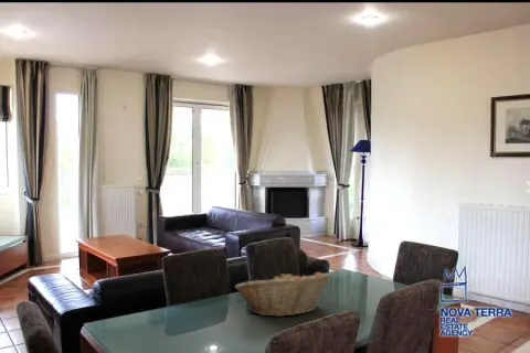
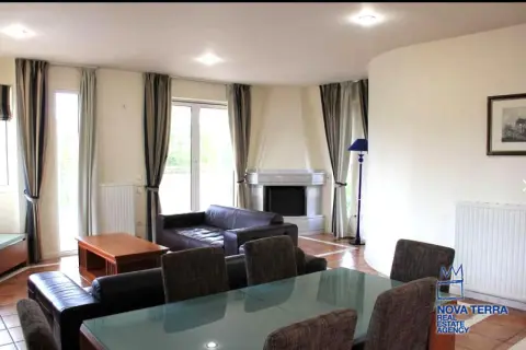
- fruit basket (283, 288)
